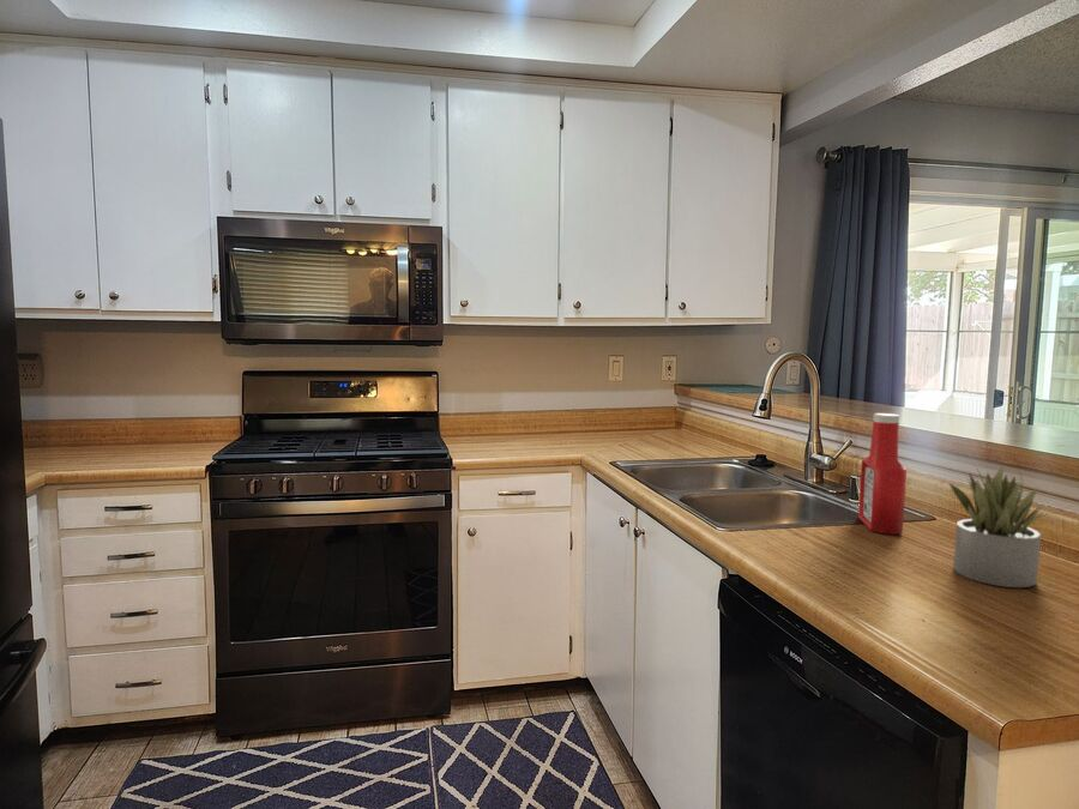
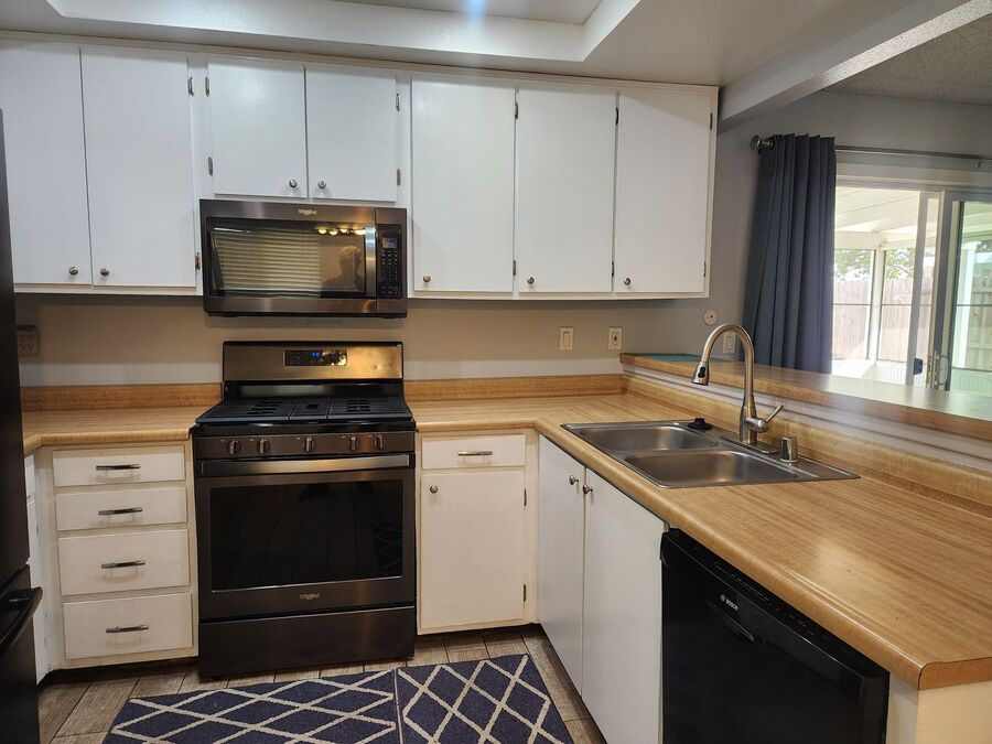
- succulent plant (997, 520)
- soap bottle (882, 470)
